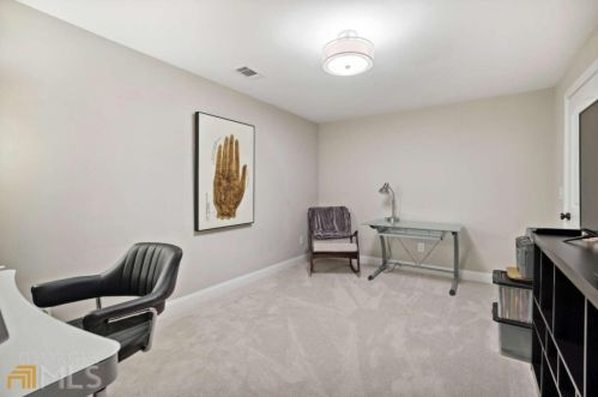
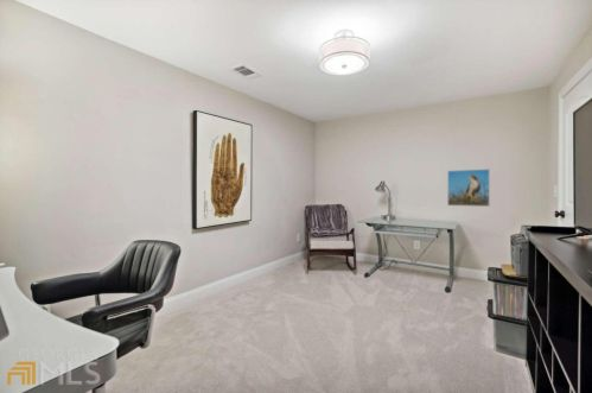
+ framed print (467, 188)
